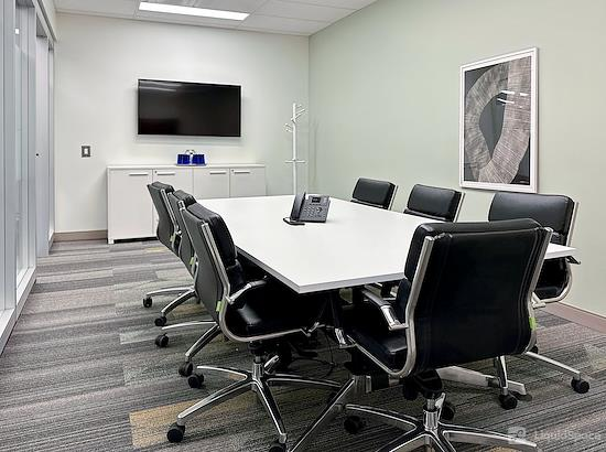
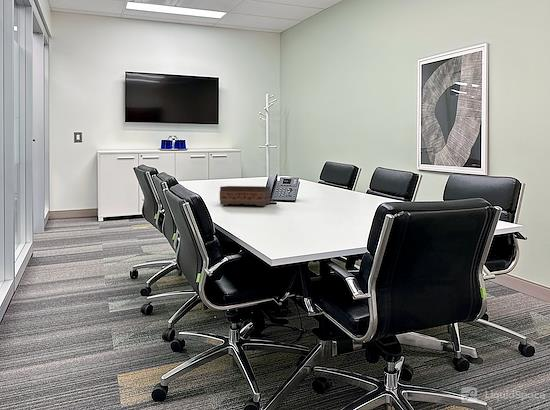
+ tissue box (245, 195)
